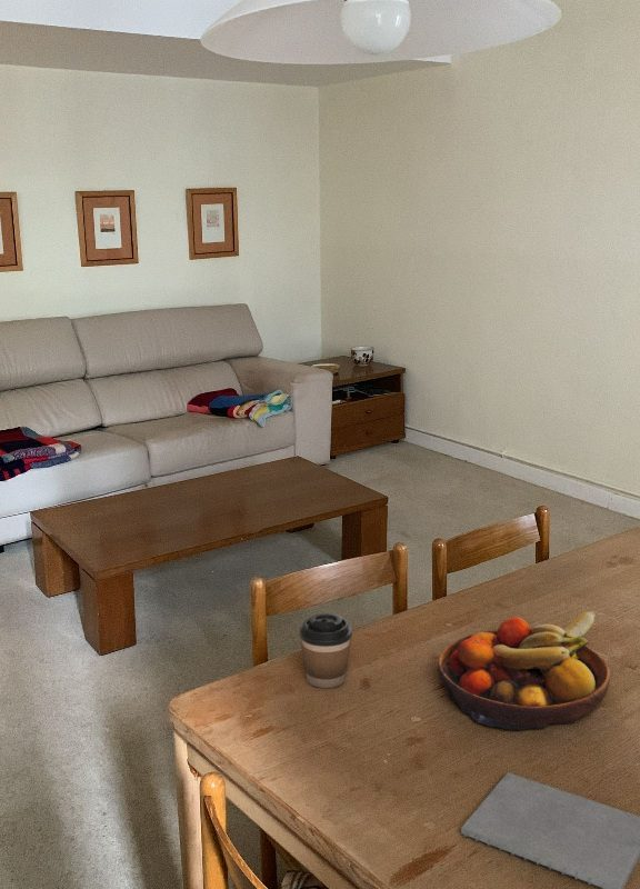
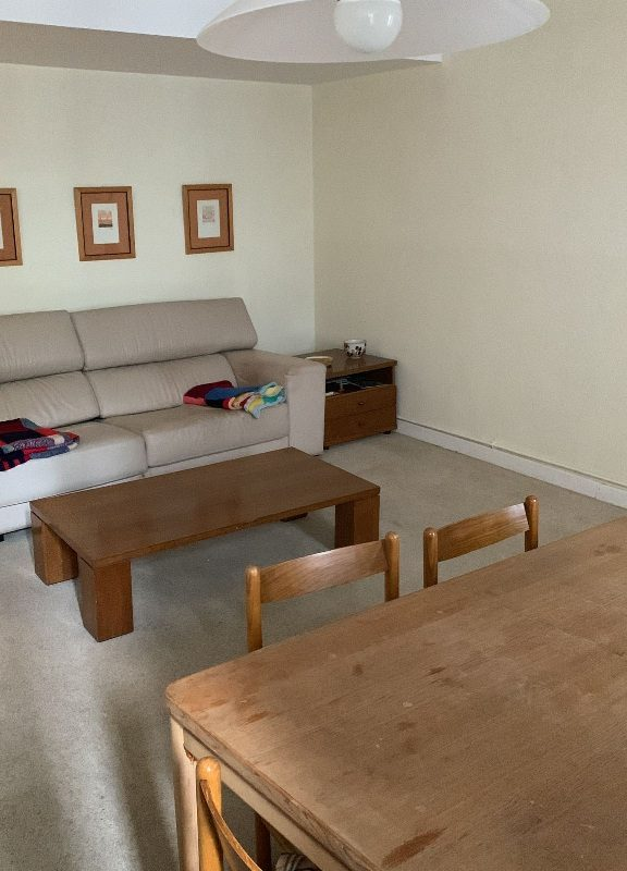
- coffee cup (326, 647)
- notepad (558, 827)
- fruit bowl (522, 657)
